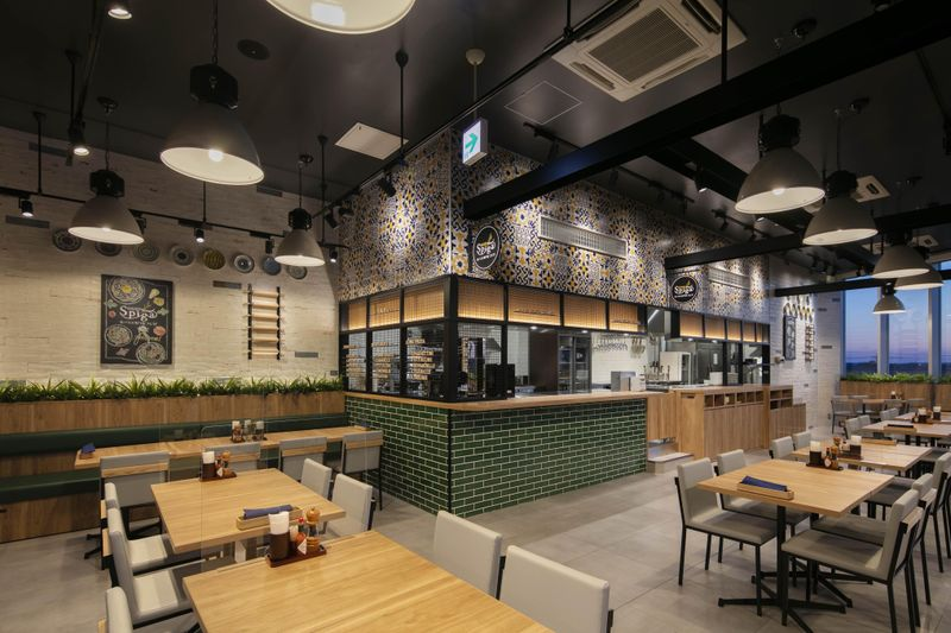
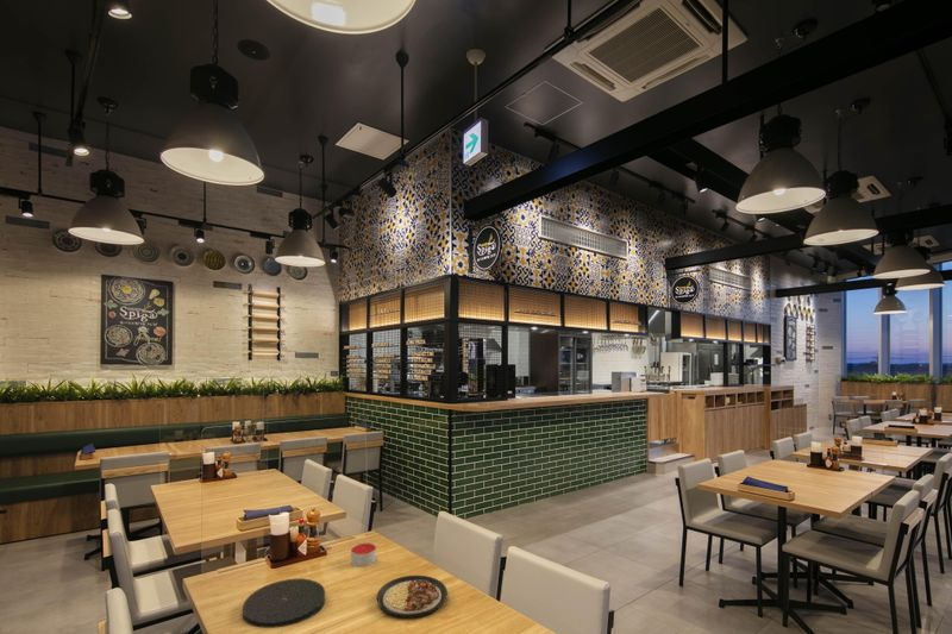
+ plate (412, 595)
+ plate (284, 602)
+ candle (363, 553)
